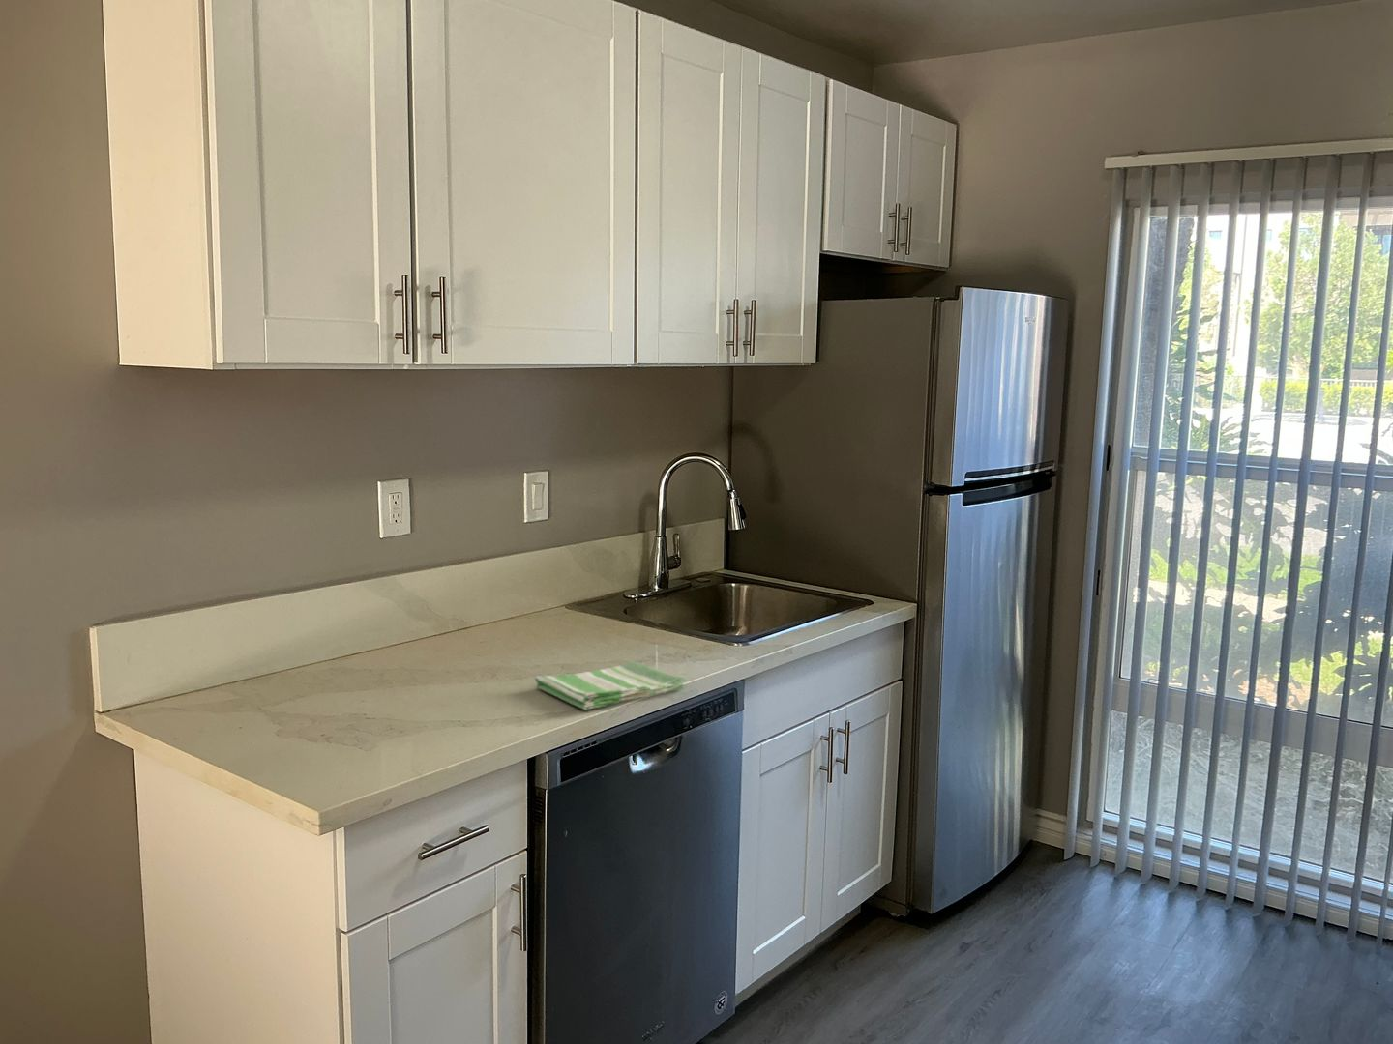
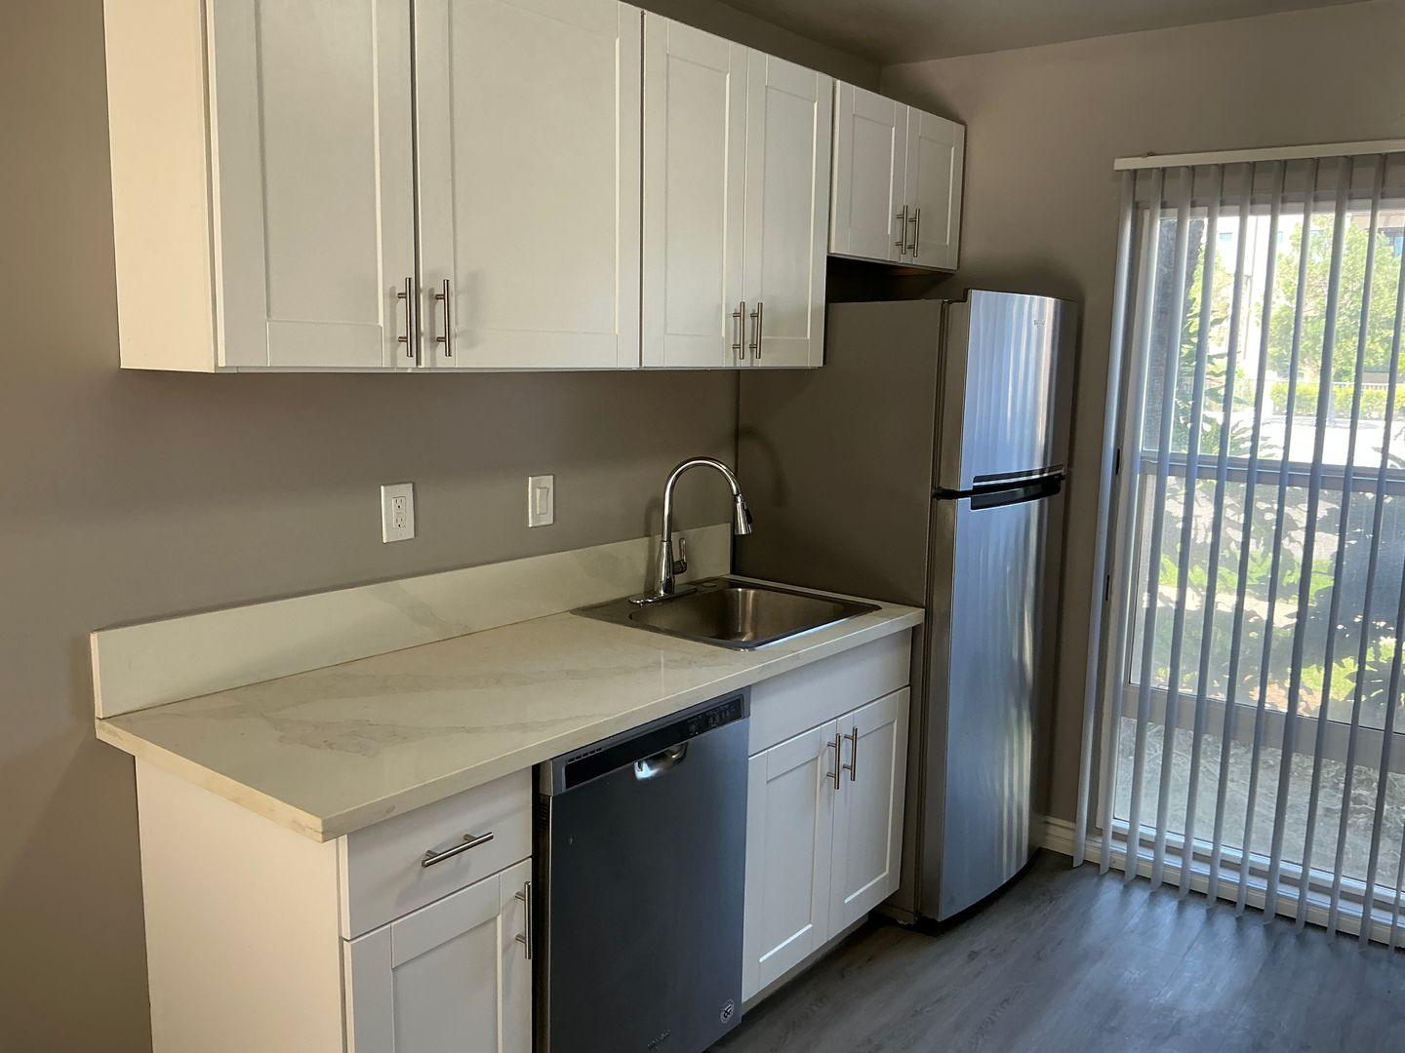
- dish towel (610, 681)
